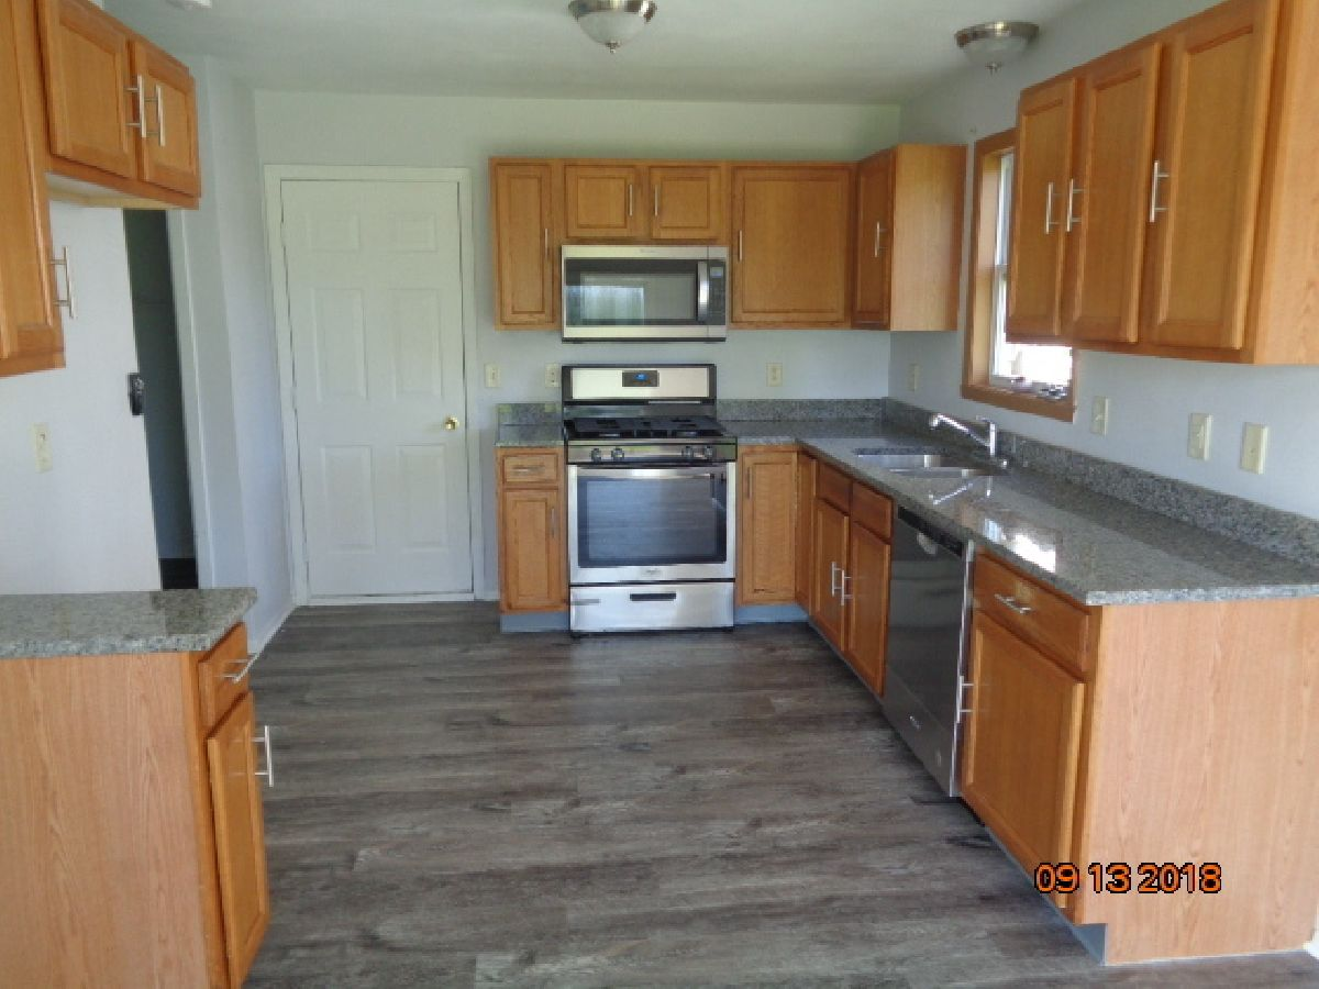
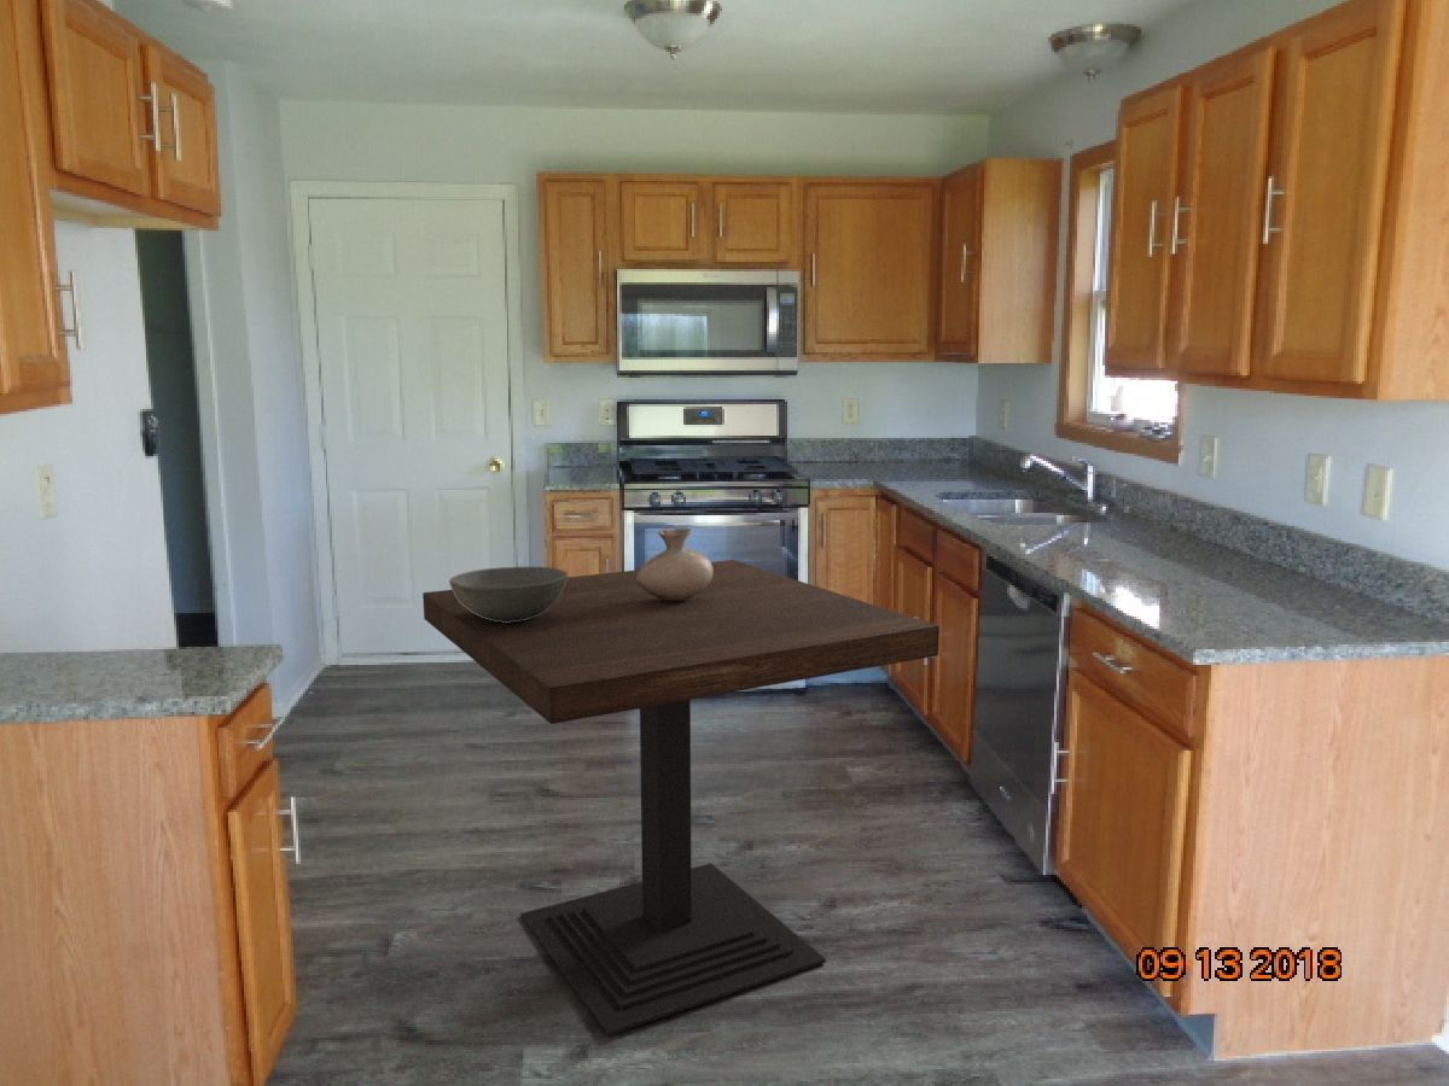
+ bowl (508, 595)
+ vase (675, 564)
+ dining table (665, 777)
